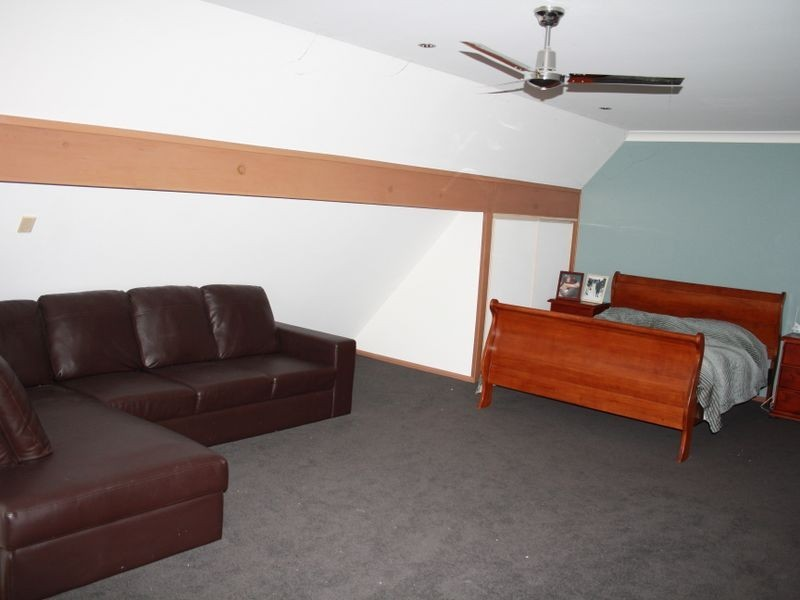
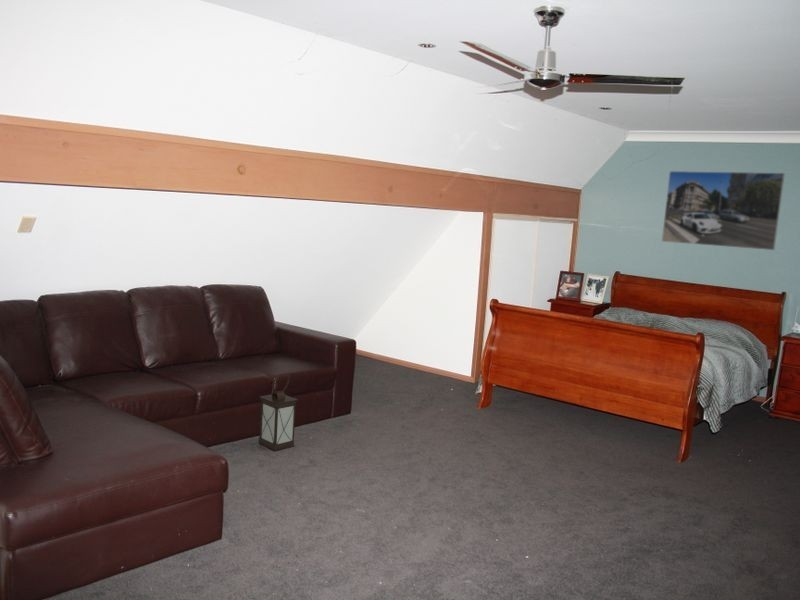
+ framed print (720, 209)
+ lantern (278, 409)
